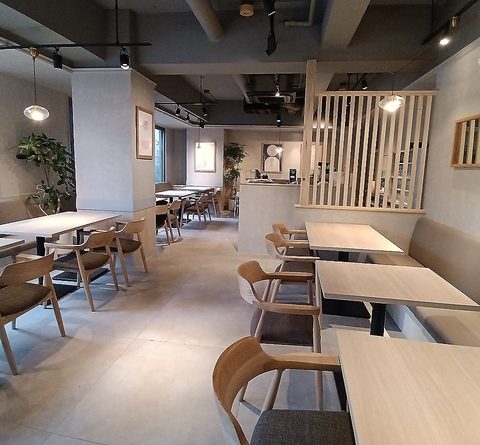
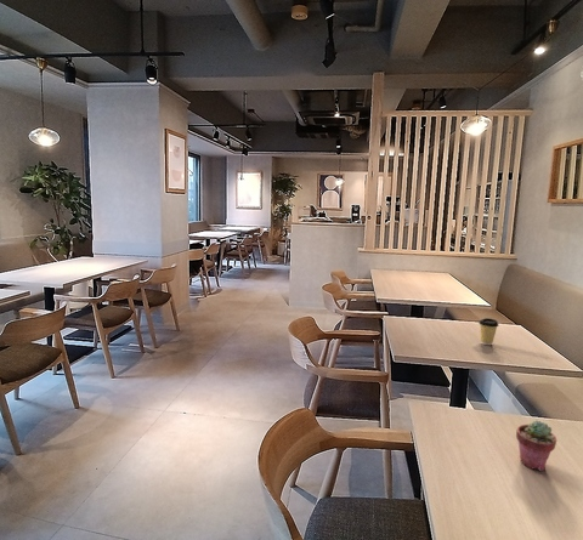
+ potted succulent (534, 442)
+ coffee cup (487, 331)
